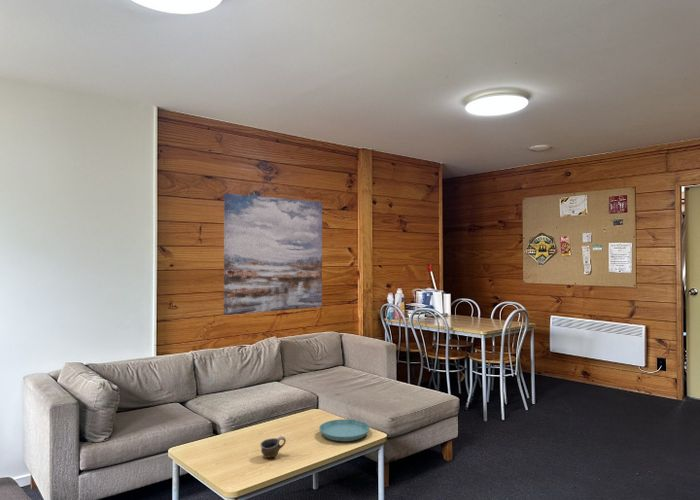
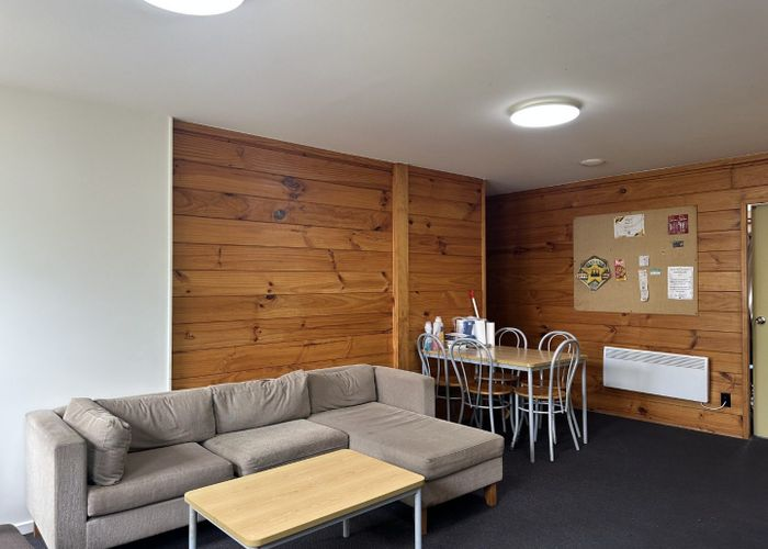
- wall art (276, 254)
- cup (271, 447)
- saucer (344, 430)
